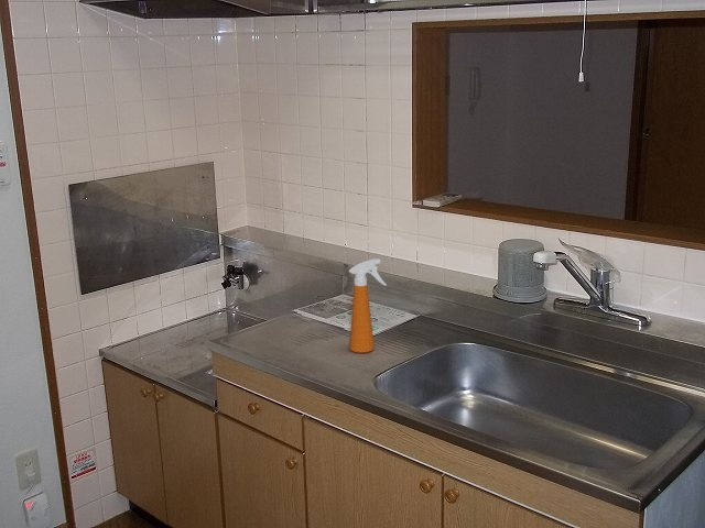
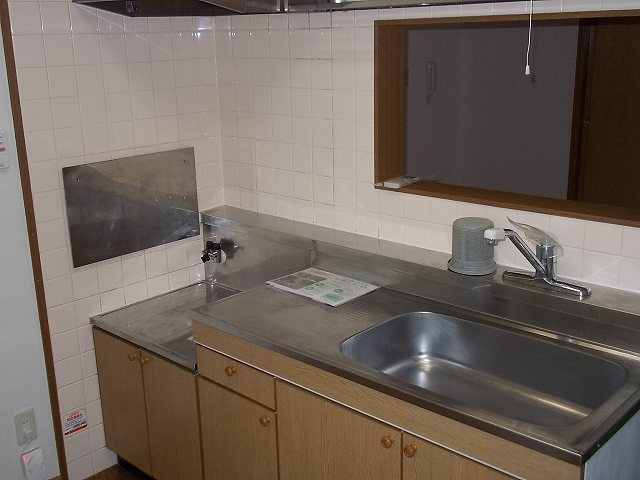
- spray bottle (367, 304)
